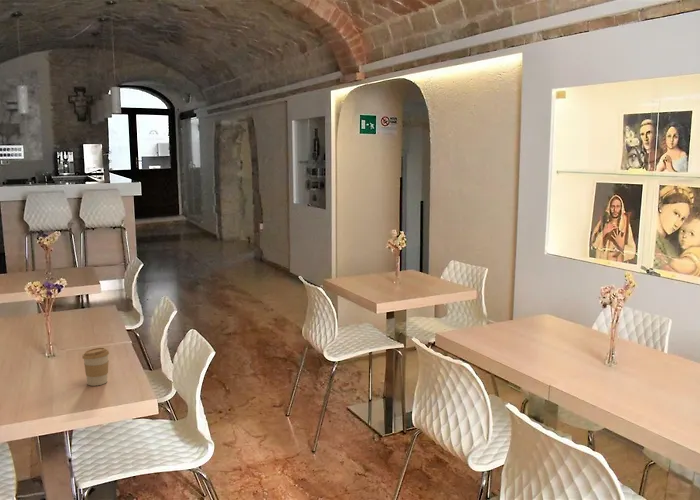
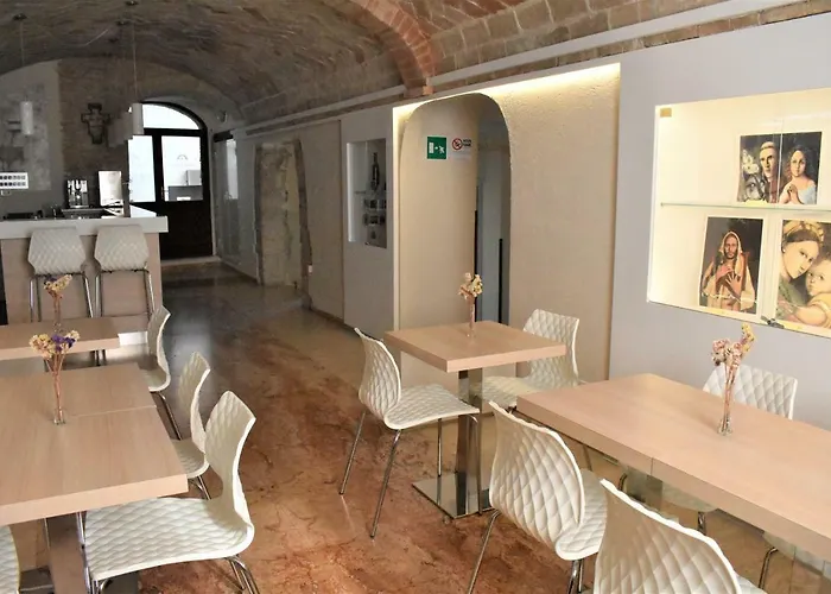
- coffee cup (96, 365)
